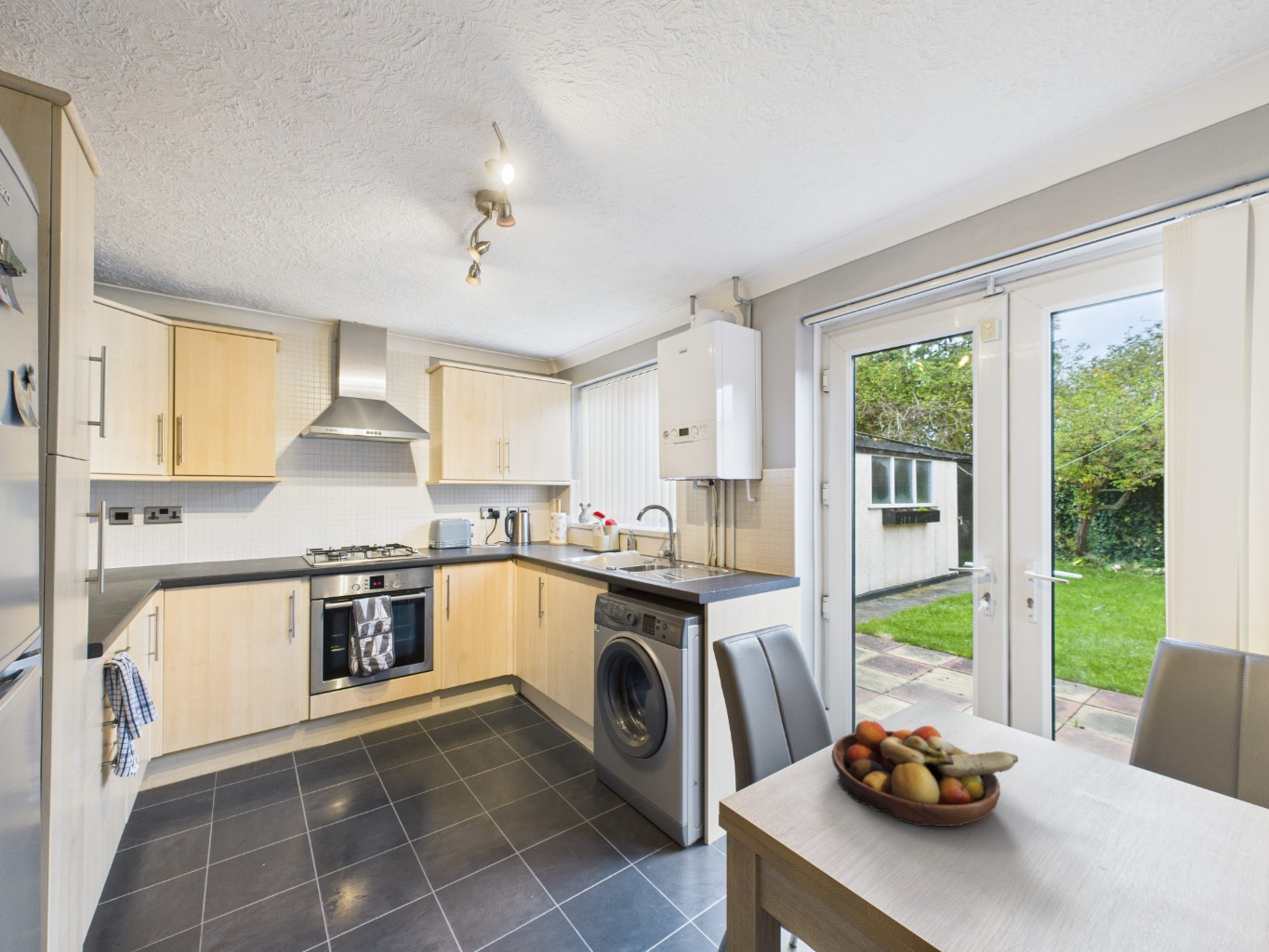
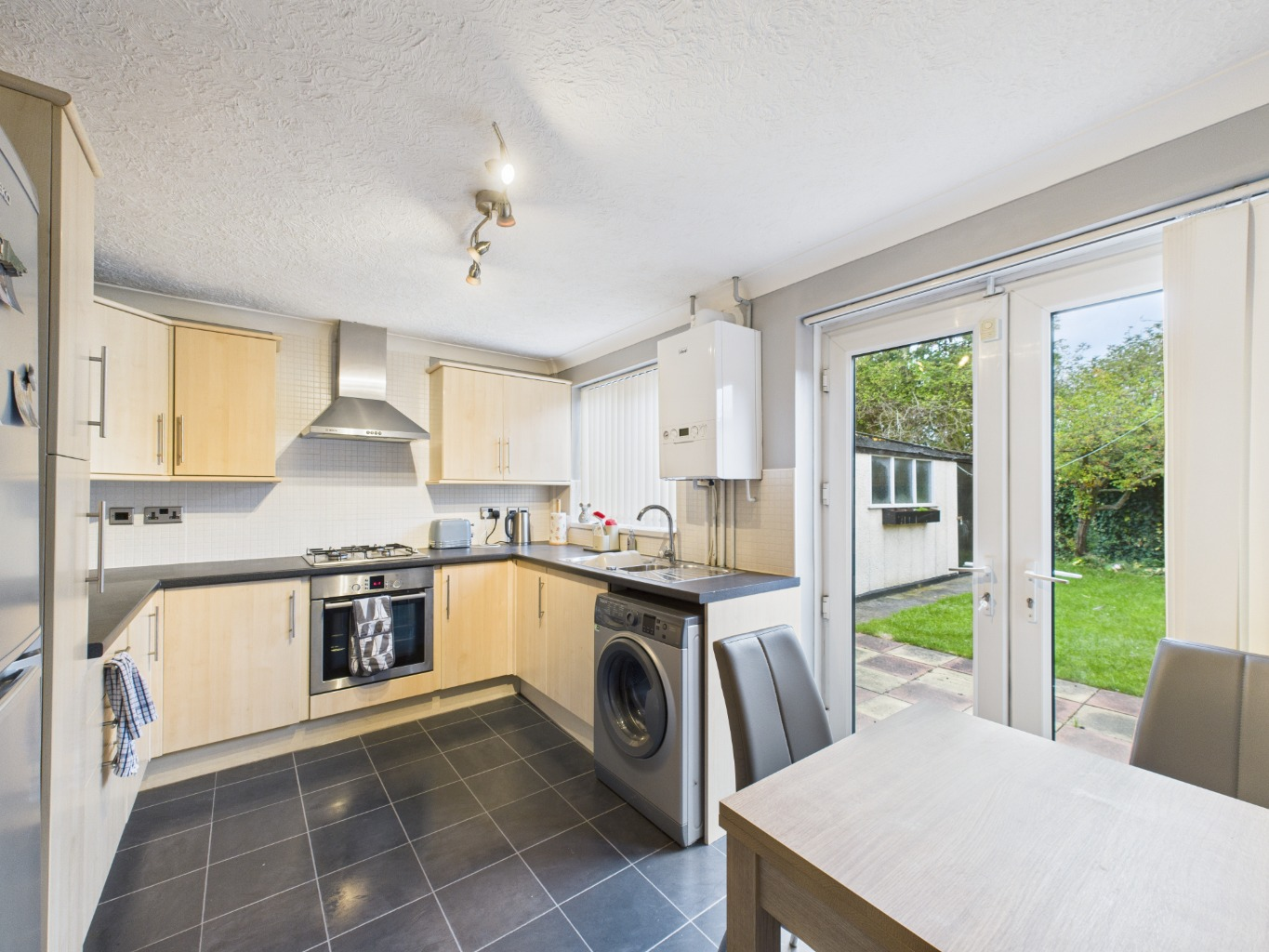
- fruit bowl (912, 758)
